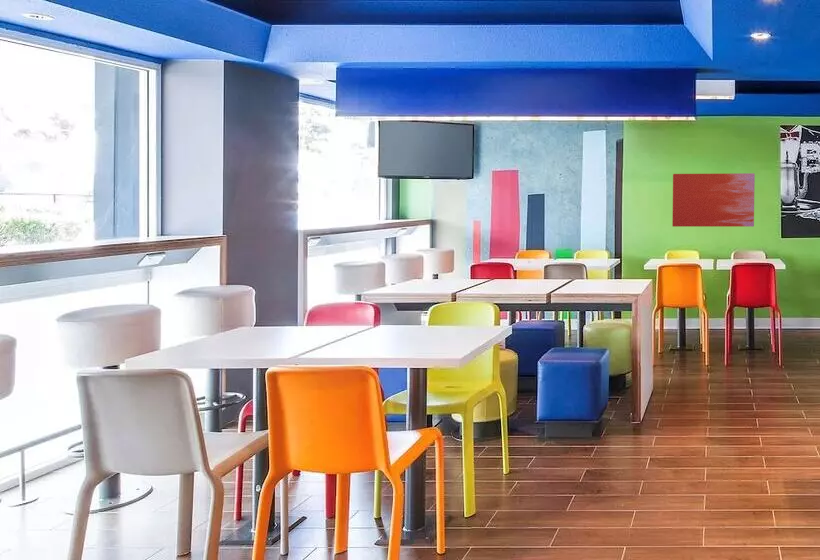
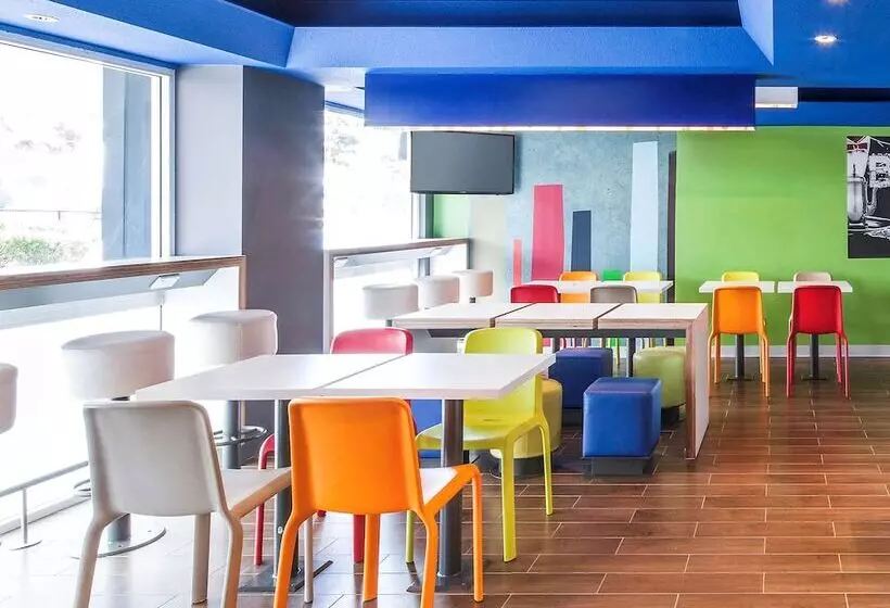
- wall art (713, 200)
